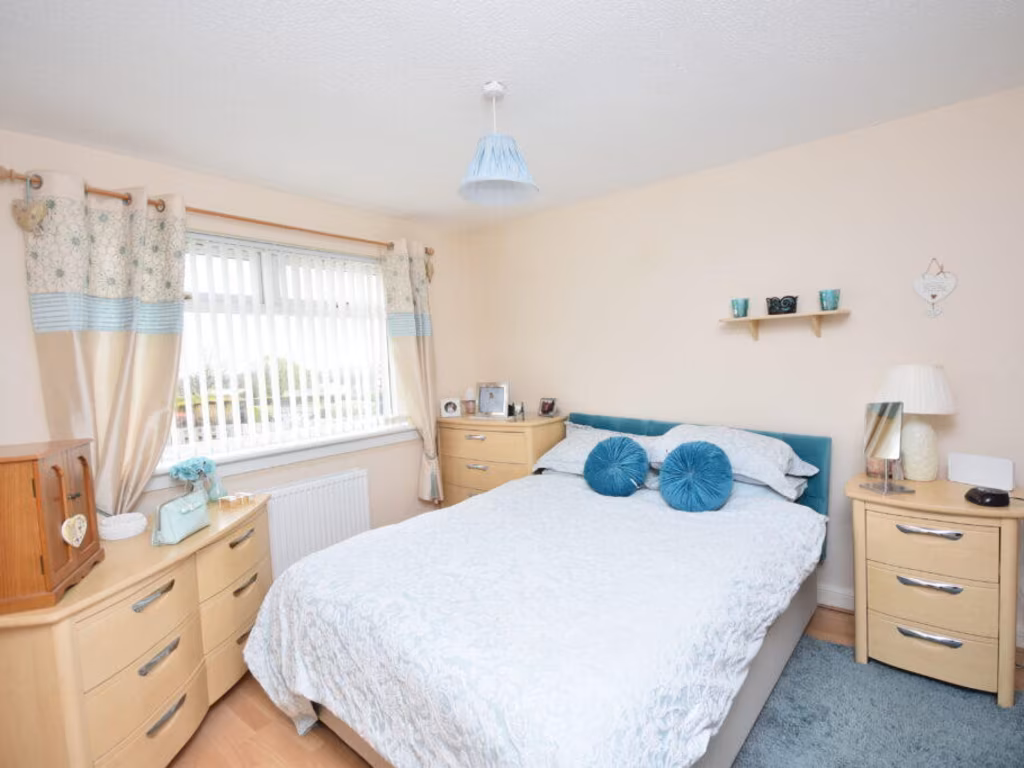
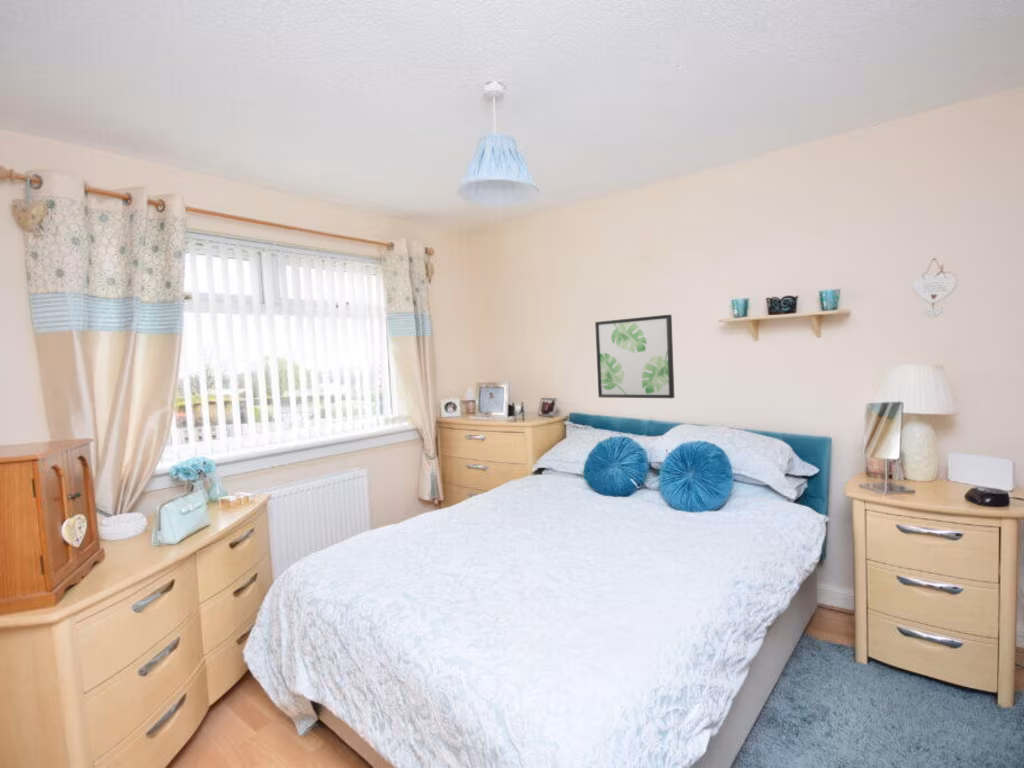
+ wall art (633, 358)
